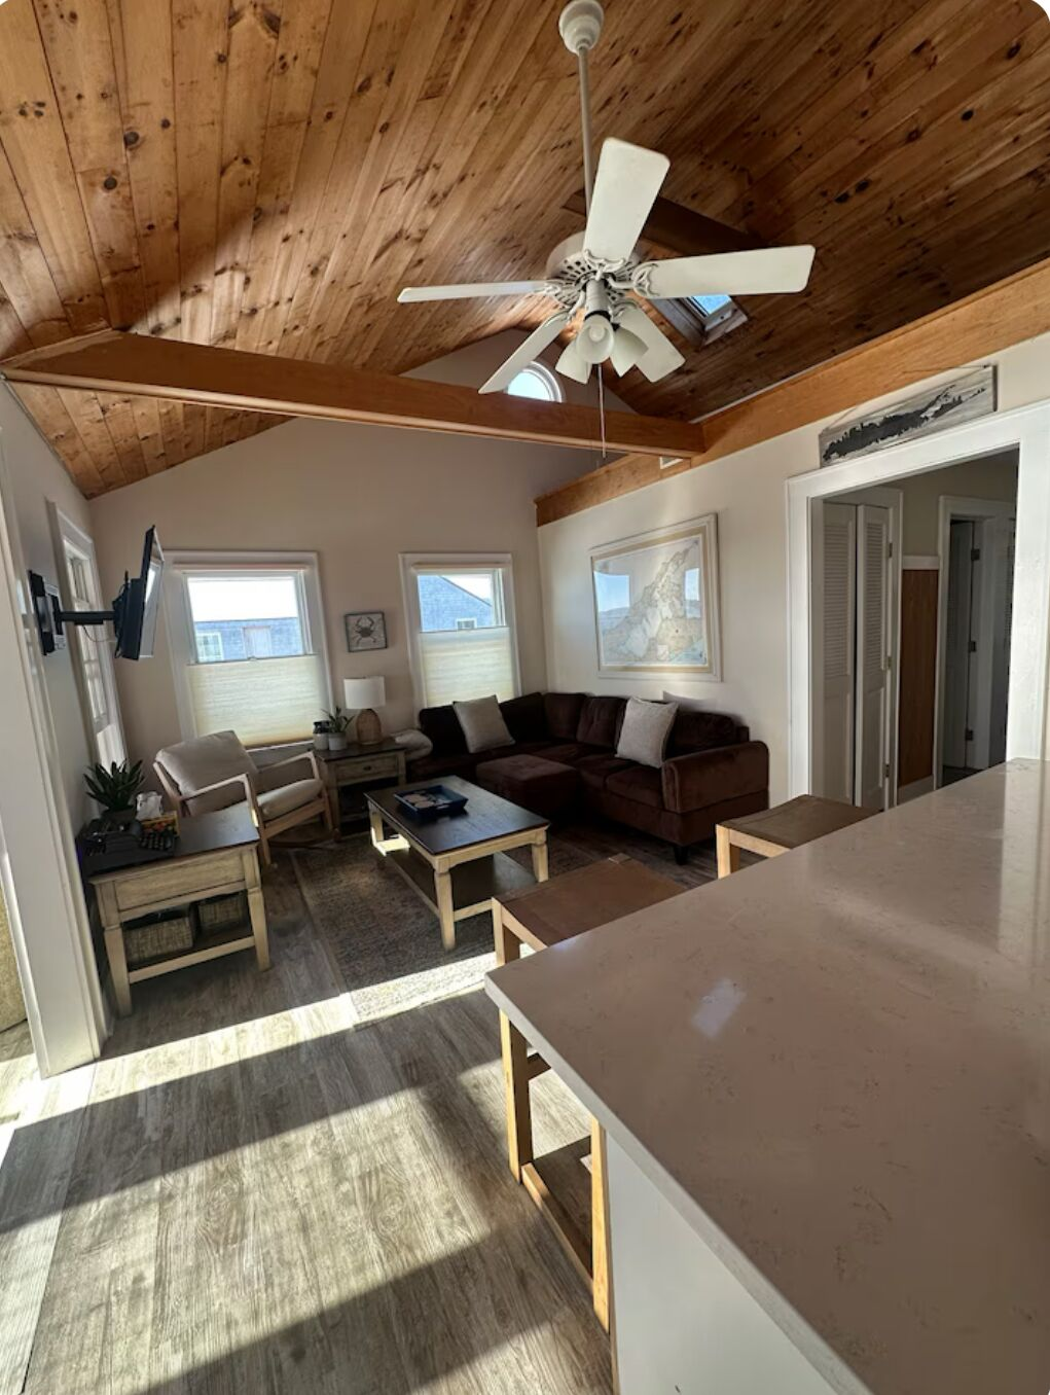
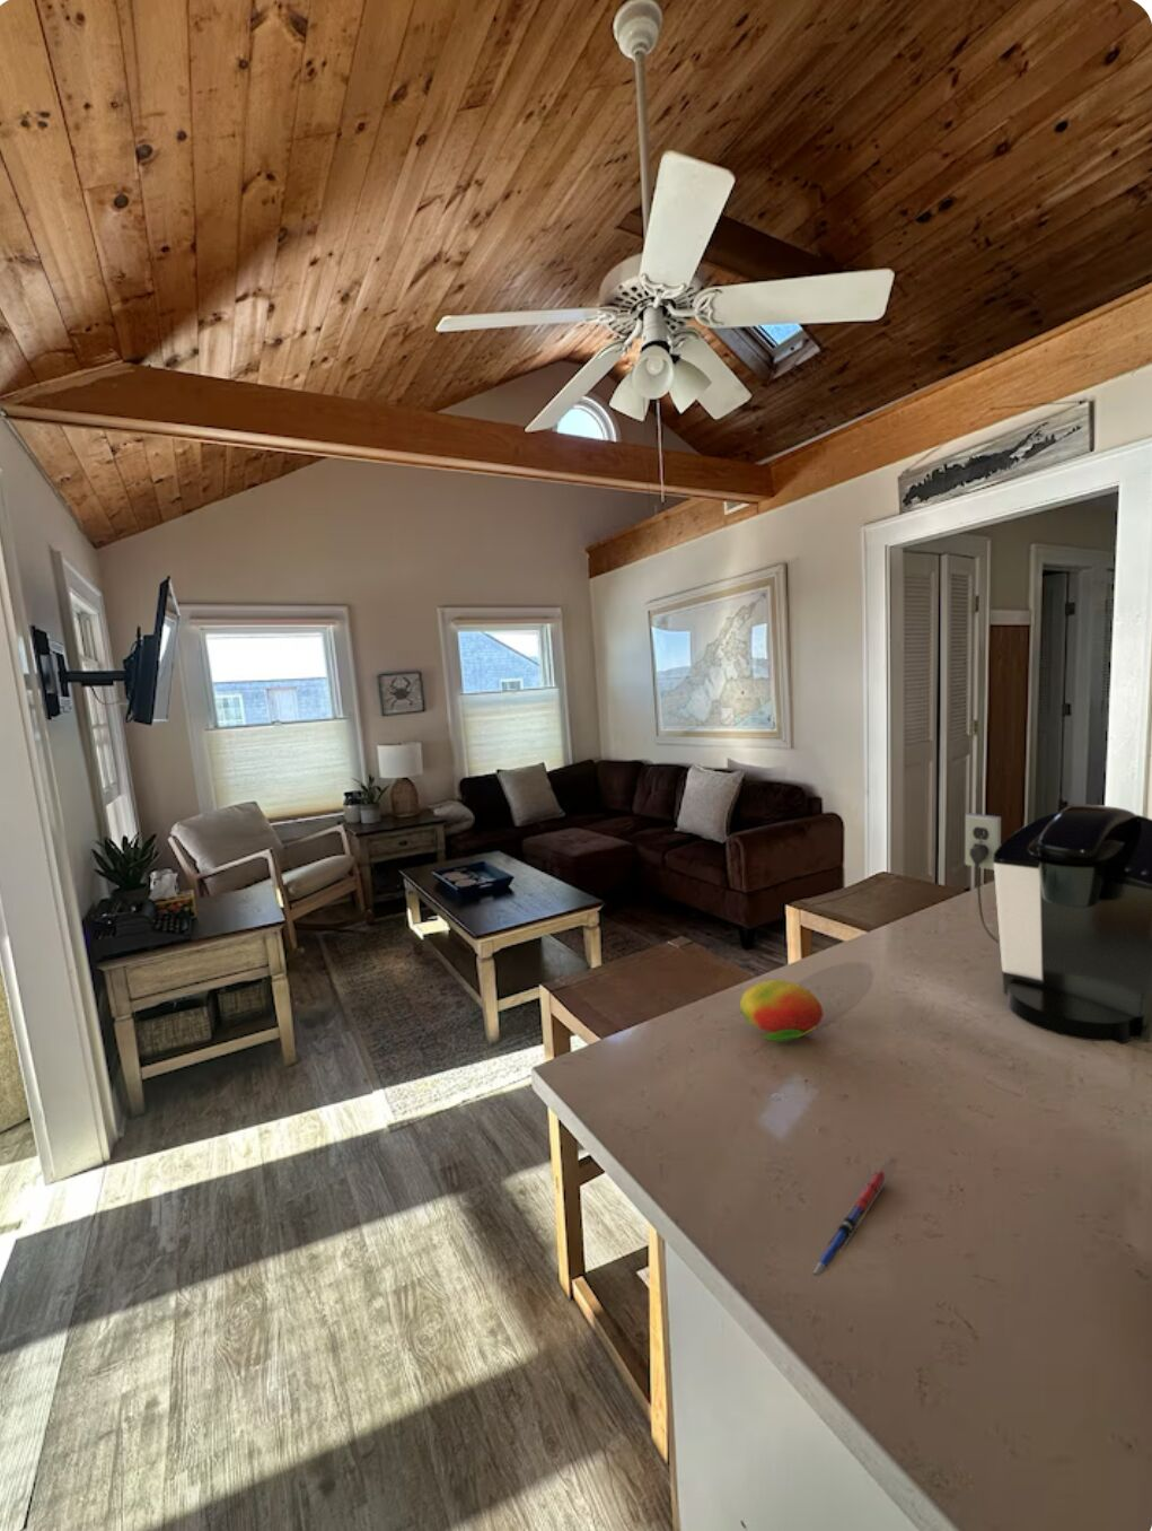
+ fruit (779, 1007)
+ coffee maker (1038, 899)
+ pen (851, 1219)
